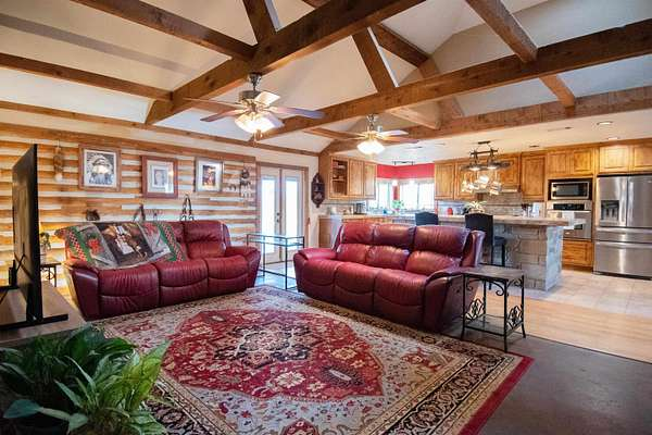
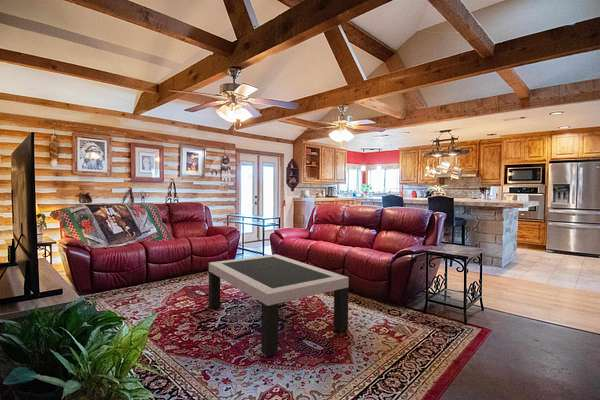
+ coffee table (272, 293)
